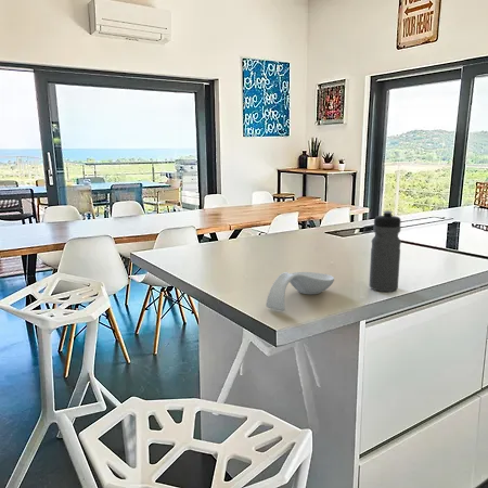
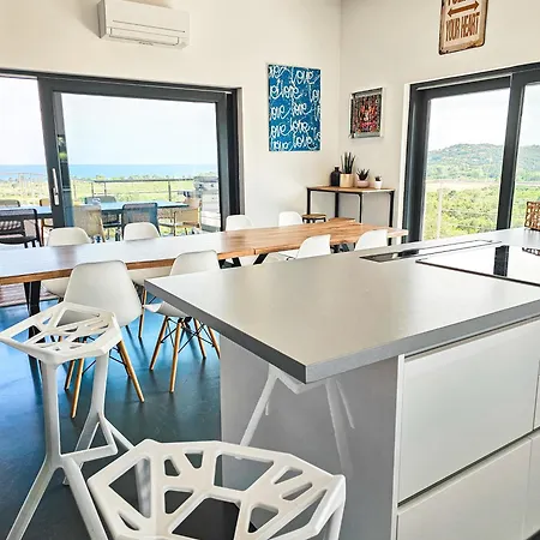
- spoon rest (299, 282)
- water bottle (385, 249)
